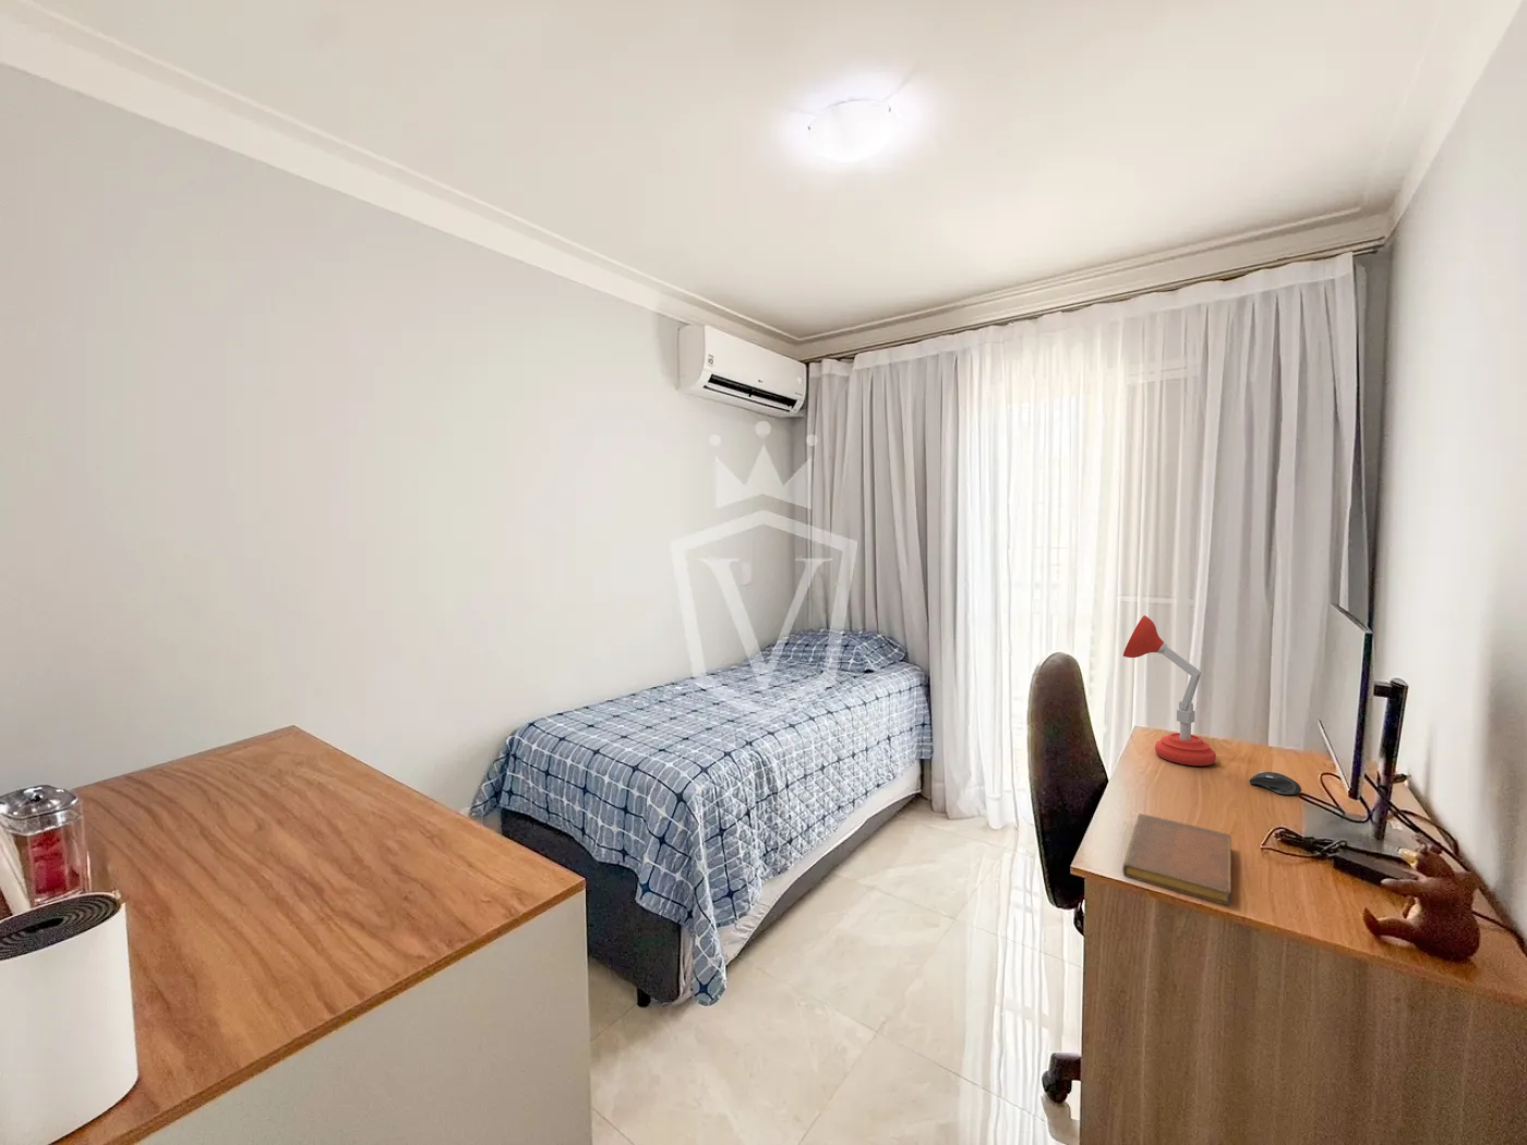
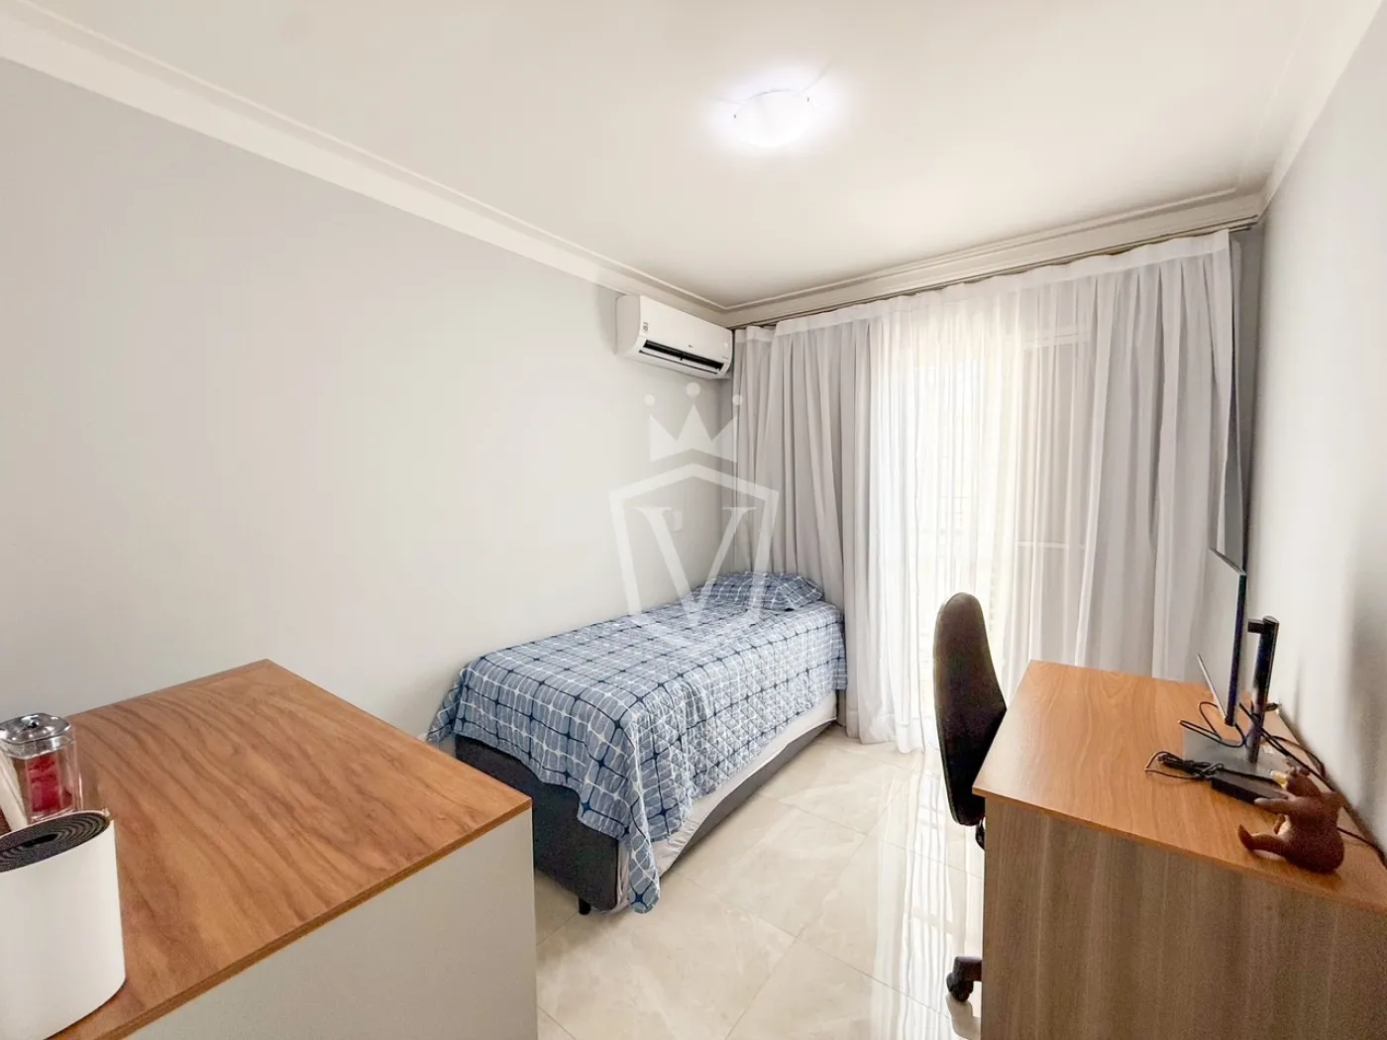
- computer mouse (1275, 781)
- desk lamp (1184, 693)
- notebook (1178, 854)
